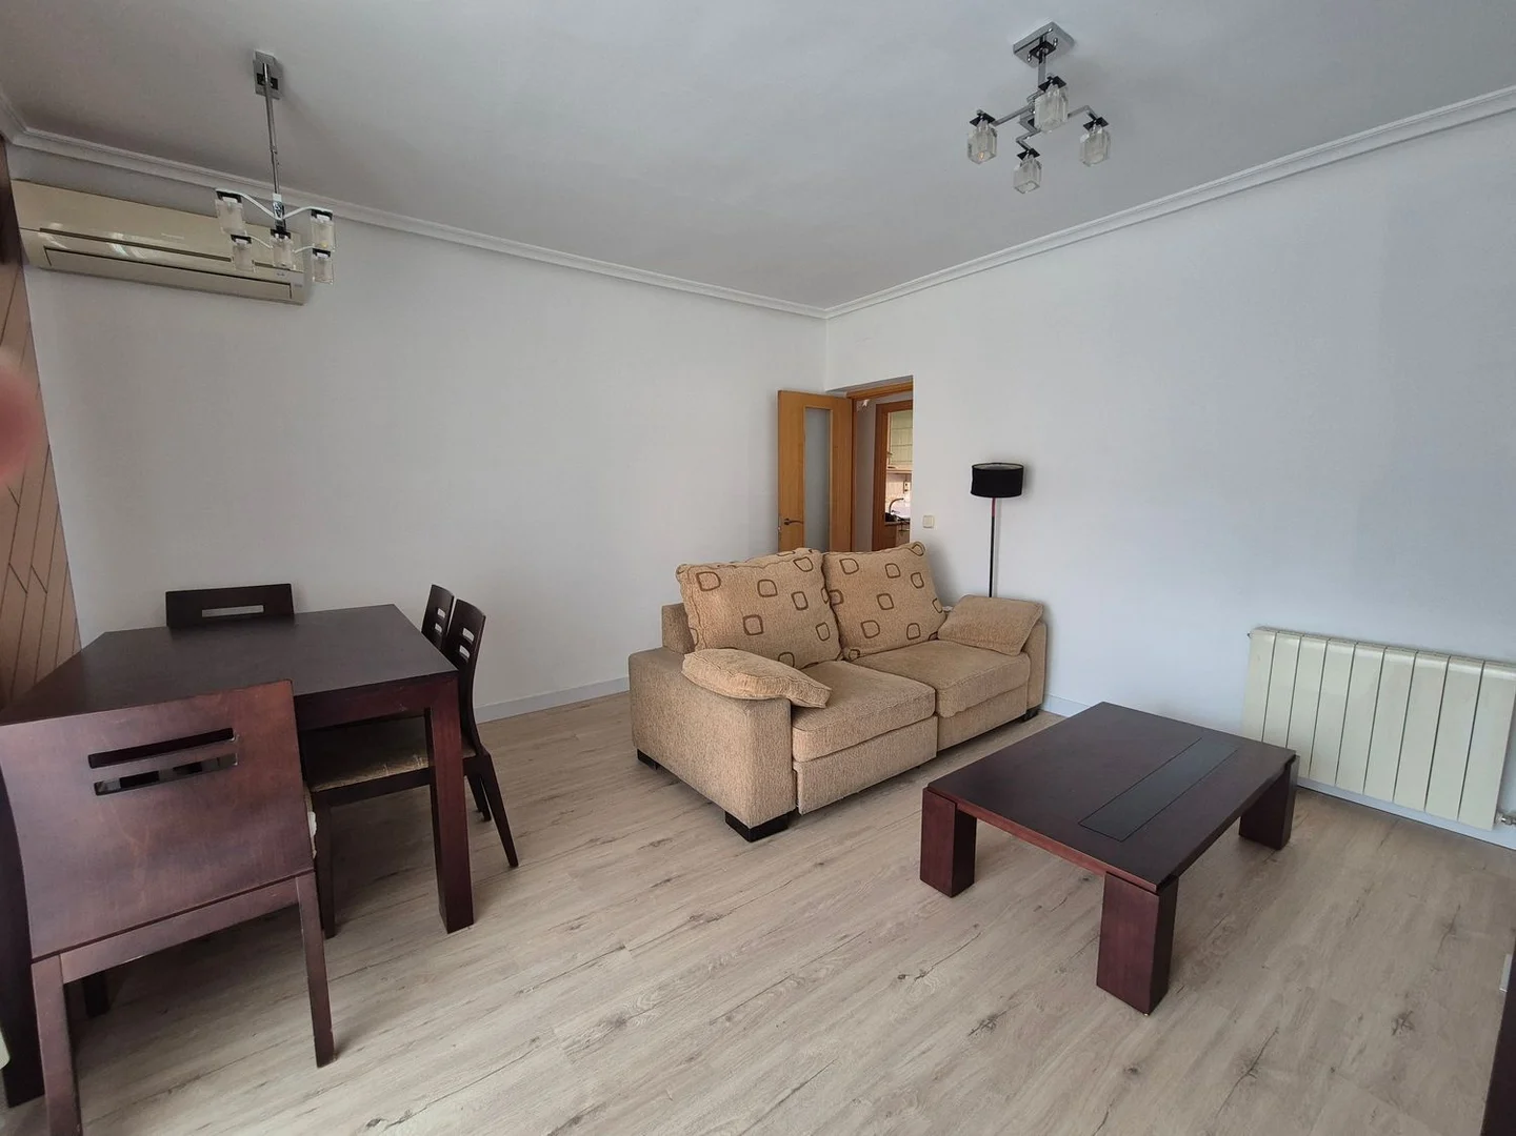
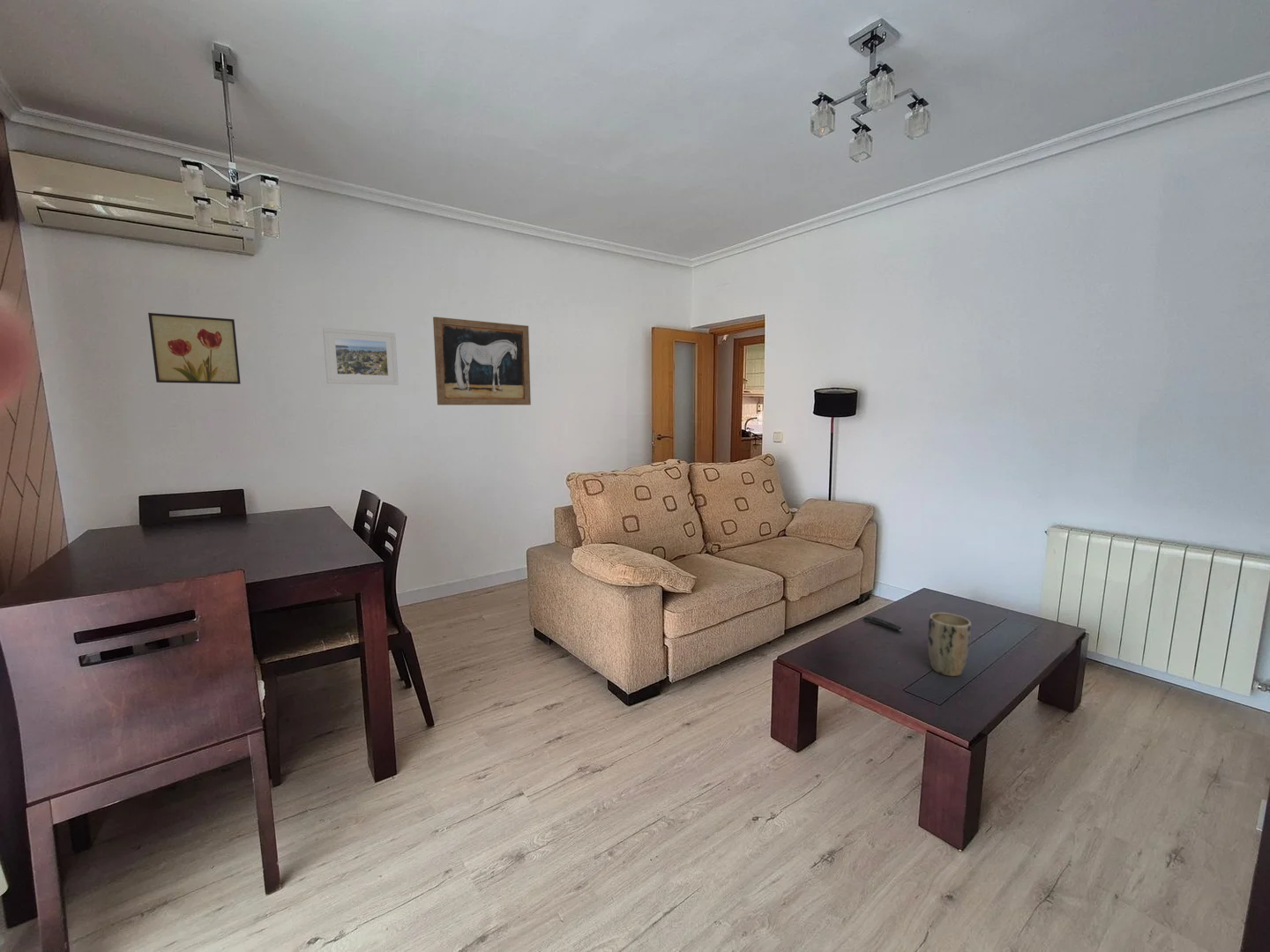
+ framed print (362, 357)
+ remote control (883, 623)
+ wall art (196, 350)
+ plant pot (947, 644)
+ wall art (484, 363)
